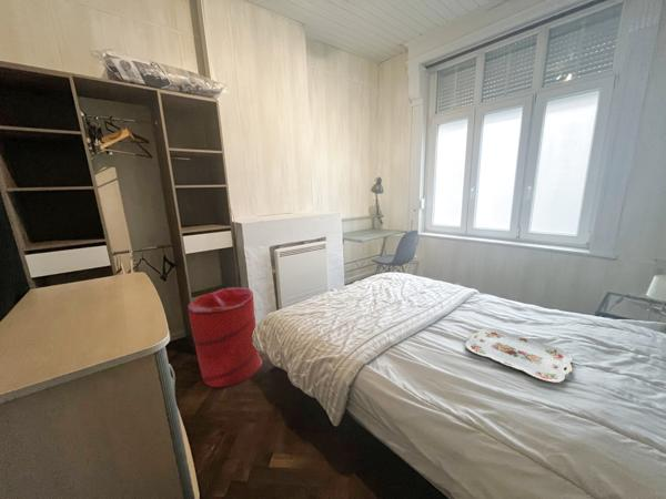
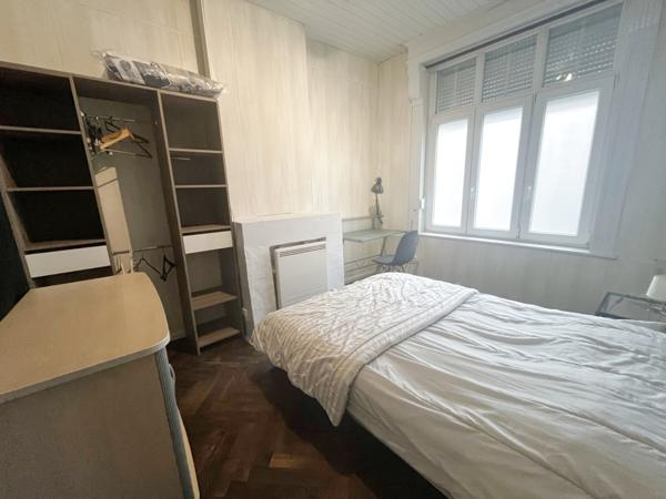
- laundry hamper (225, 333)
- serving tray (515, 350)
